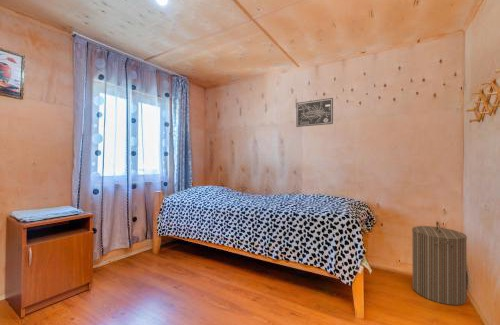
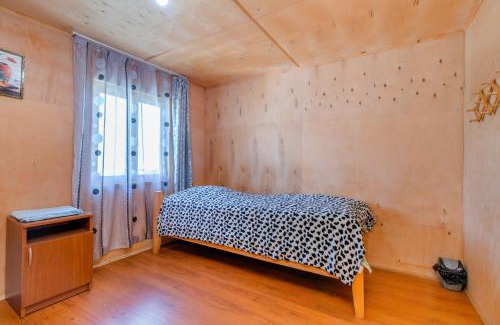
- laundry hamper (437, 257)
- wall art (313, 113)
